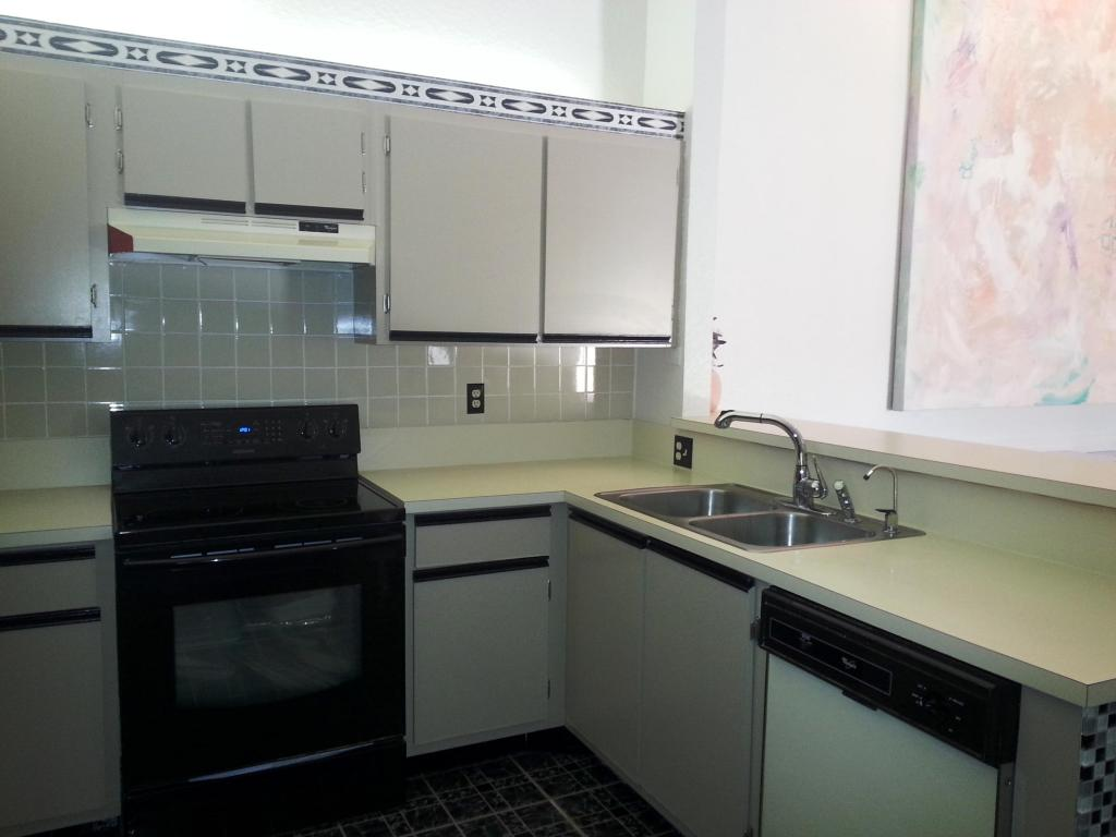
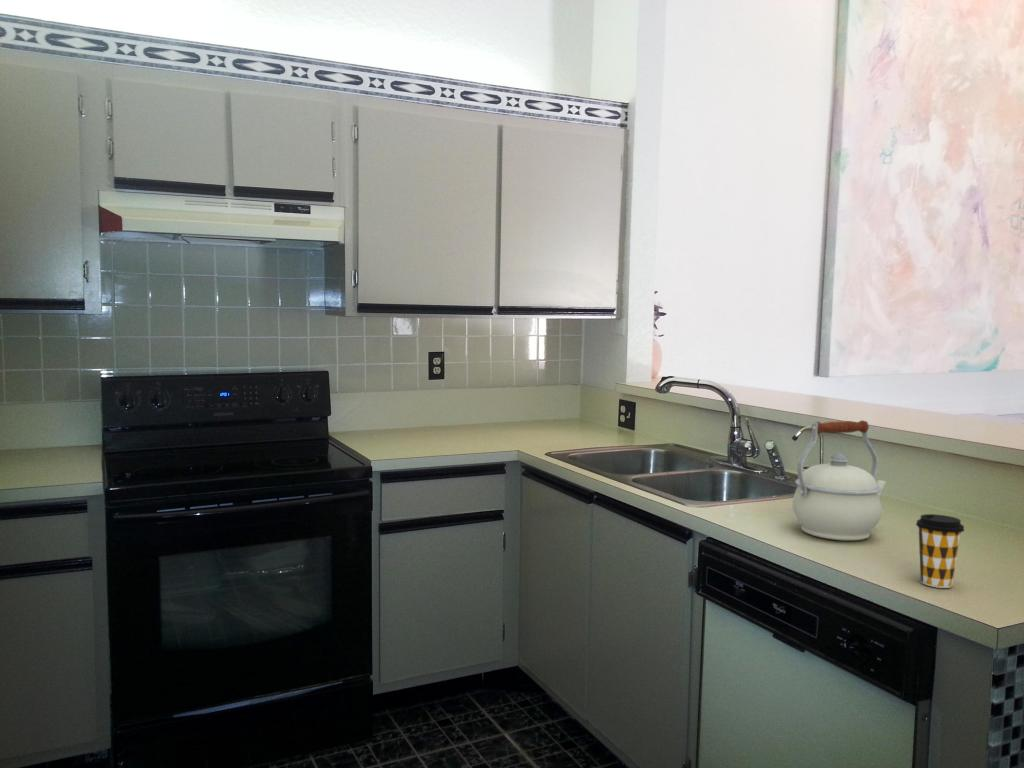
+ coffee cup (938, 550)
+ kettle (843, 476)
